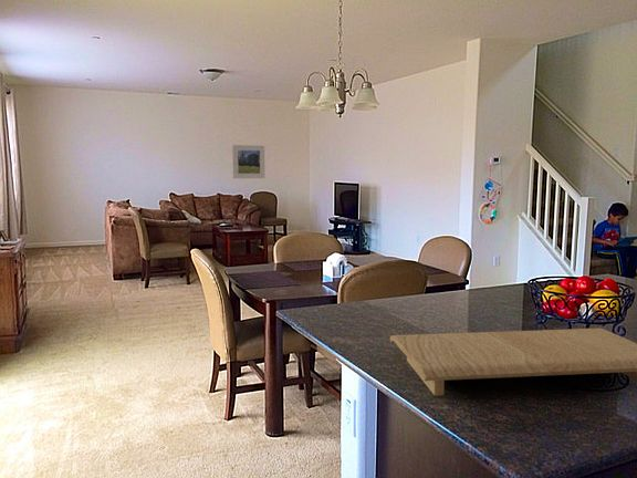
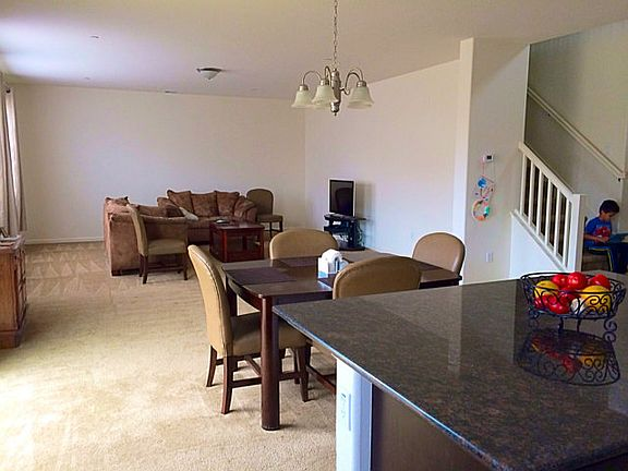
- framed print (249, 162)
- cutting board (521, 358)
